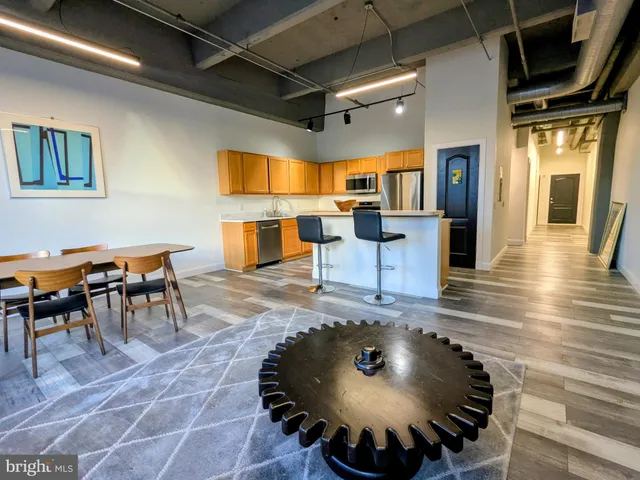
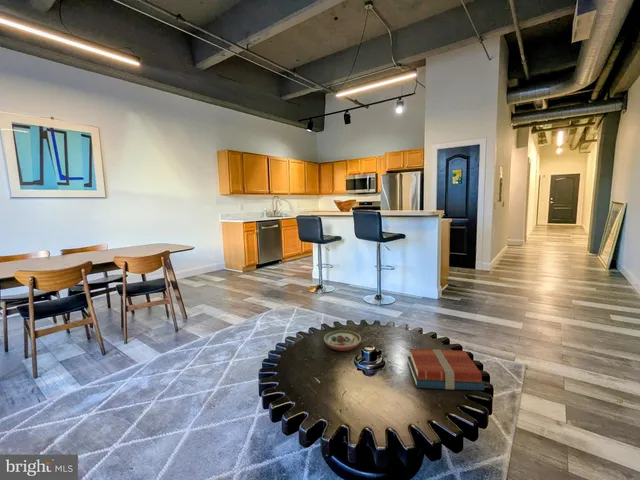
+ decorative bowl (342, 342)
+ books (442, 368)
